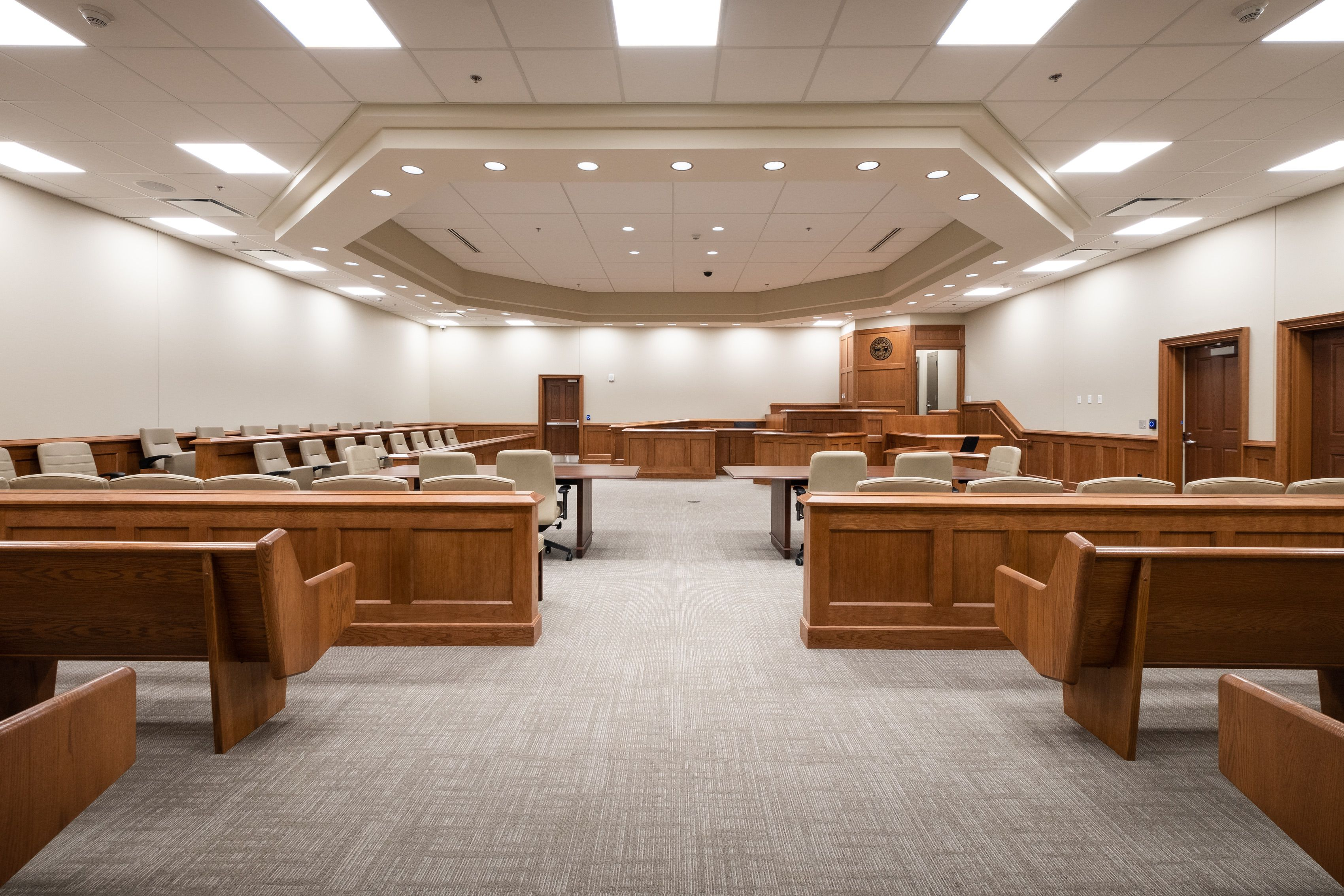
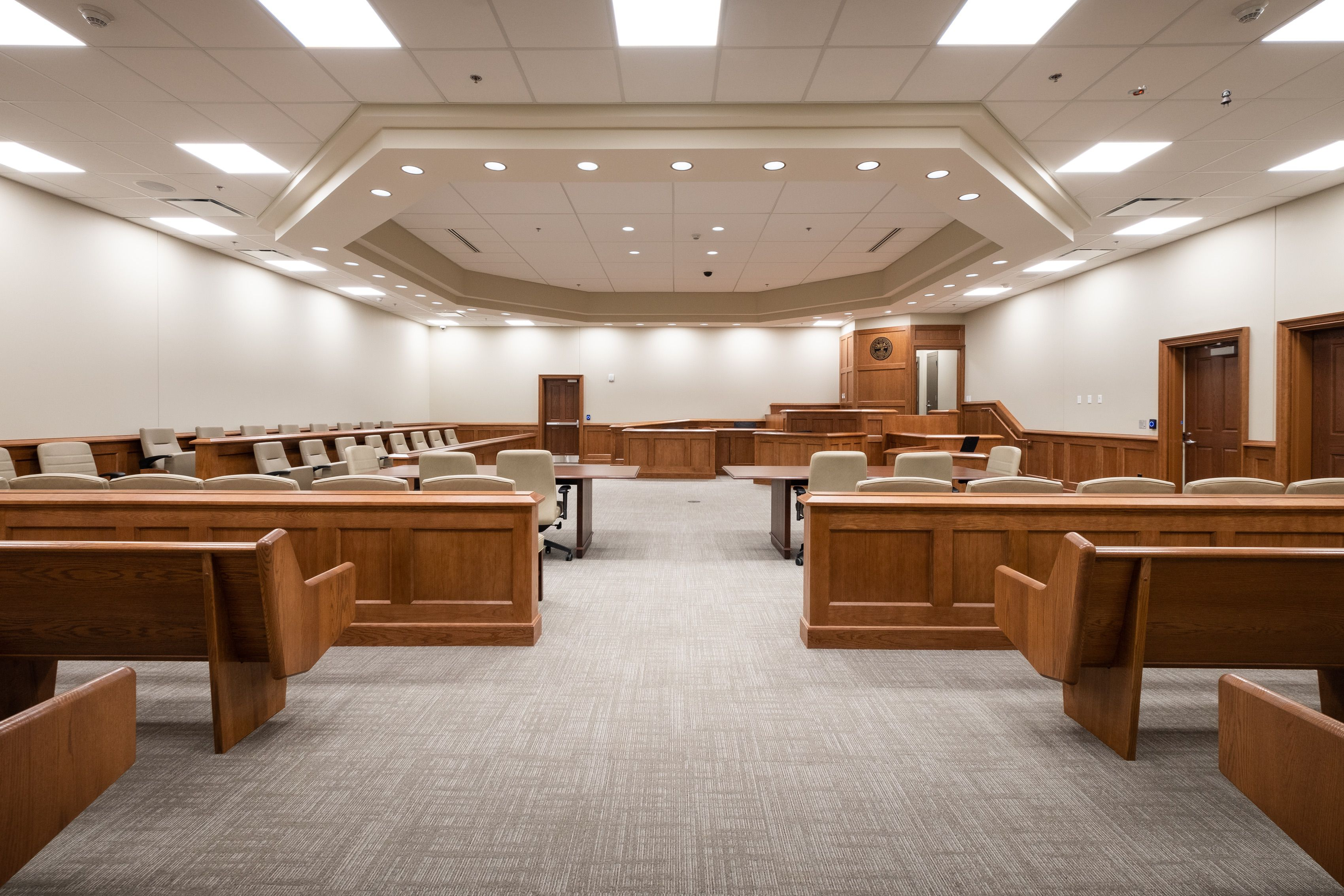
+ smoke detector (1138, 92)
+ toy figurine (1226, 98)
